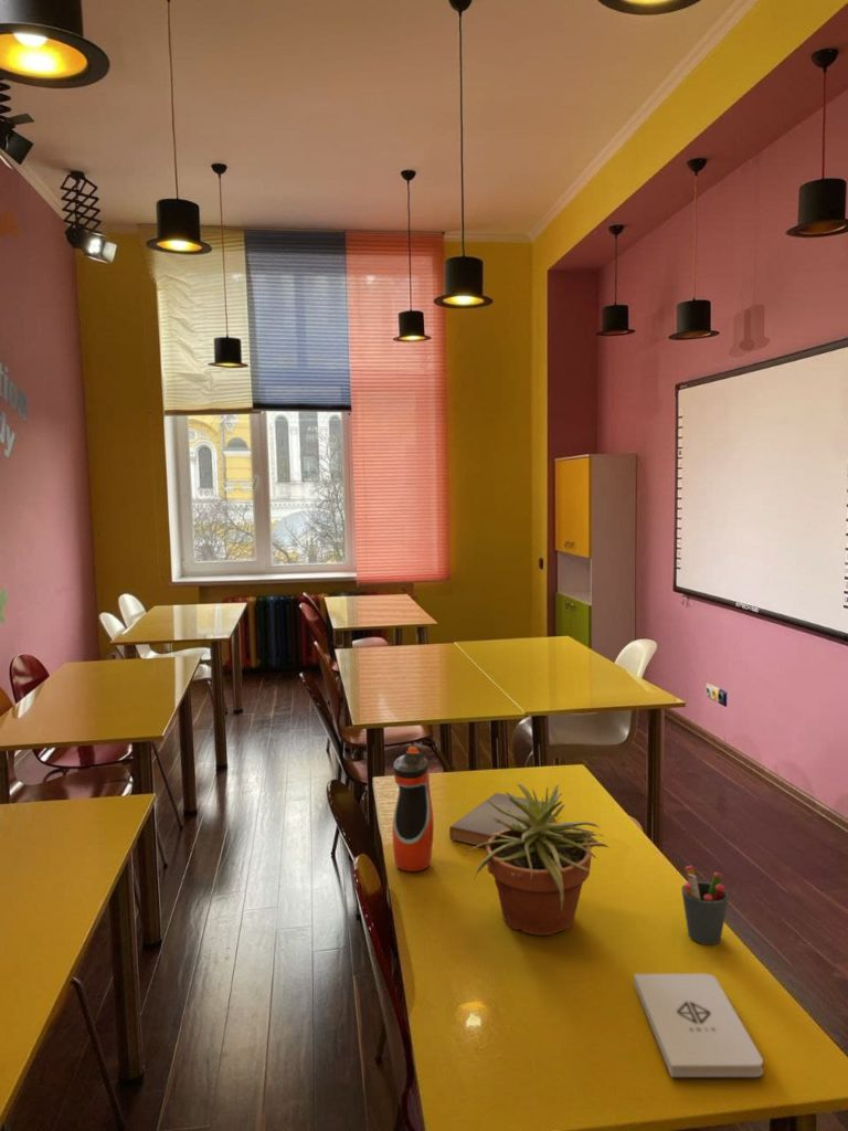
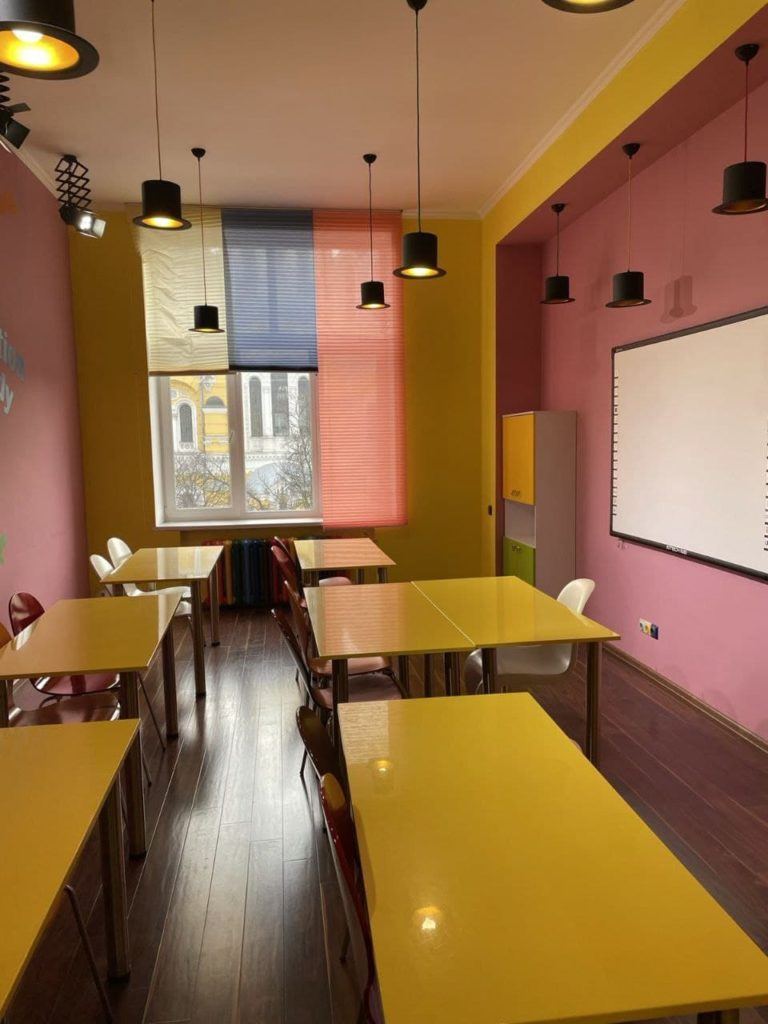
- notepad (693, 1021)
- potted plant (533, 853)
- pen holder (703, 901)
- water bottle (412, 806)
- book (504, 821)
